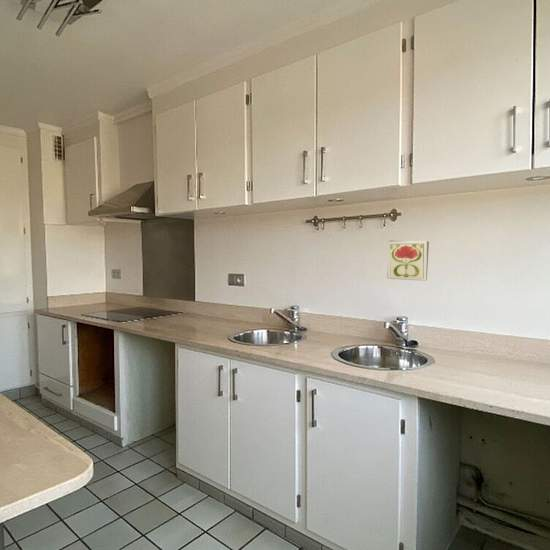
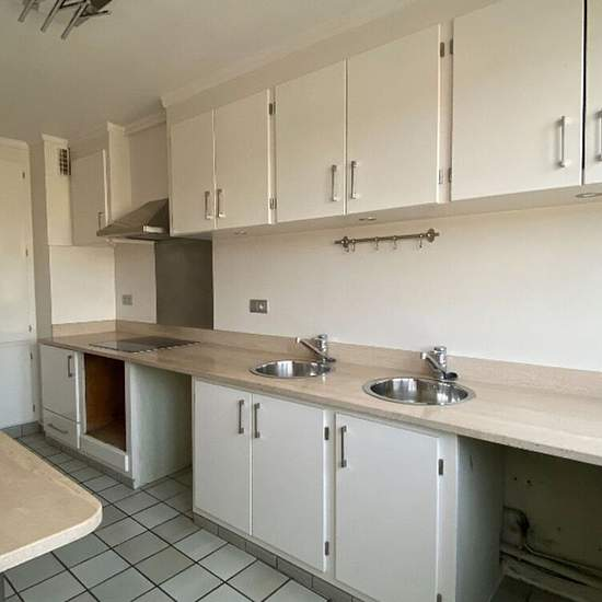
- decorative tile (407, 260)
